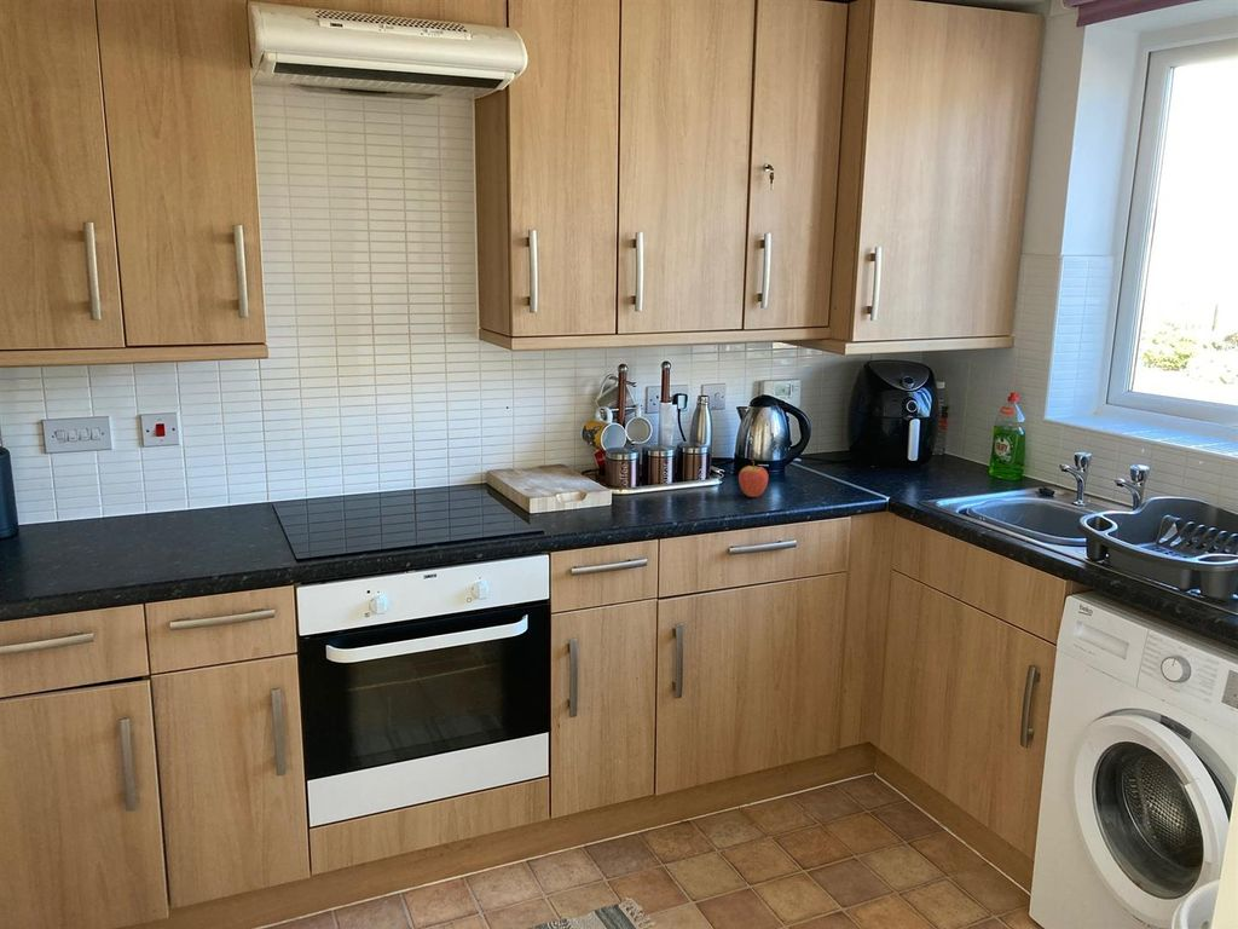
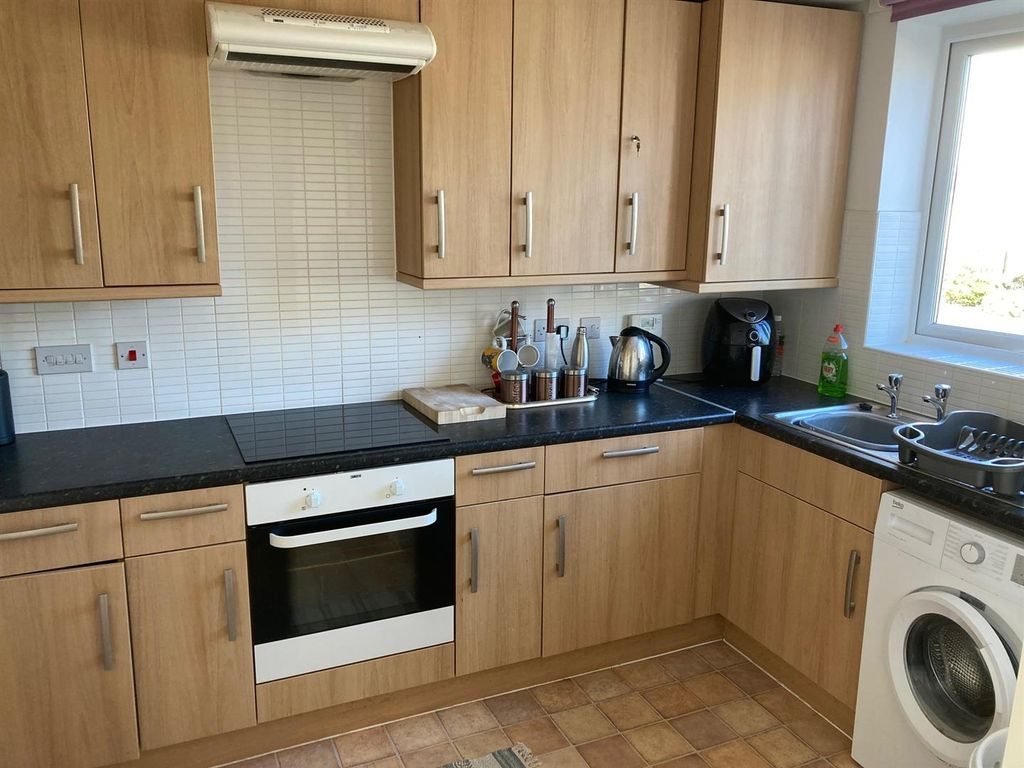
- fruit (753, 478)
